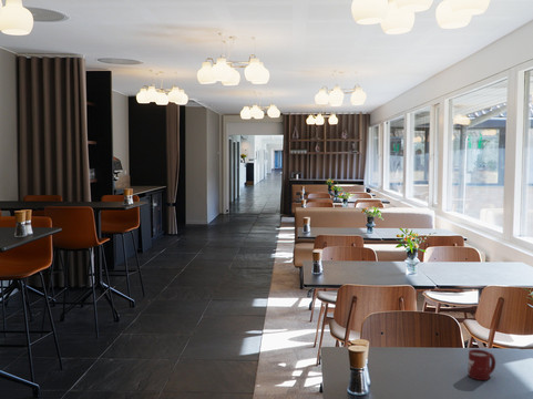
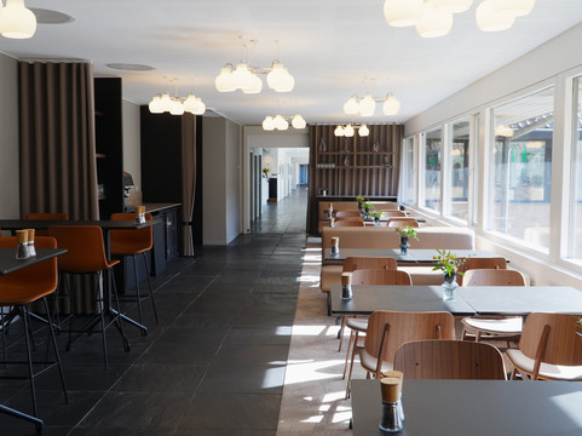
- cup (482, 364)
